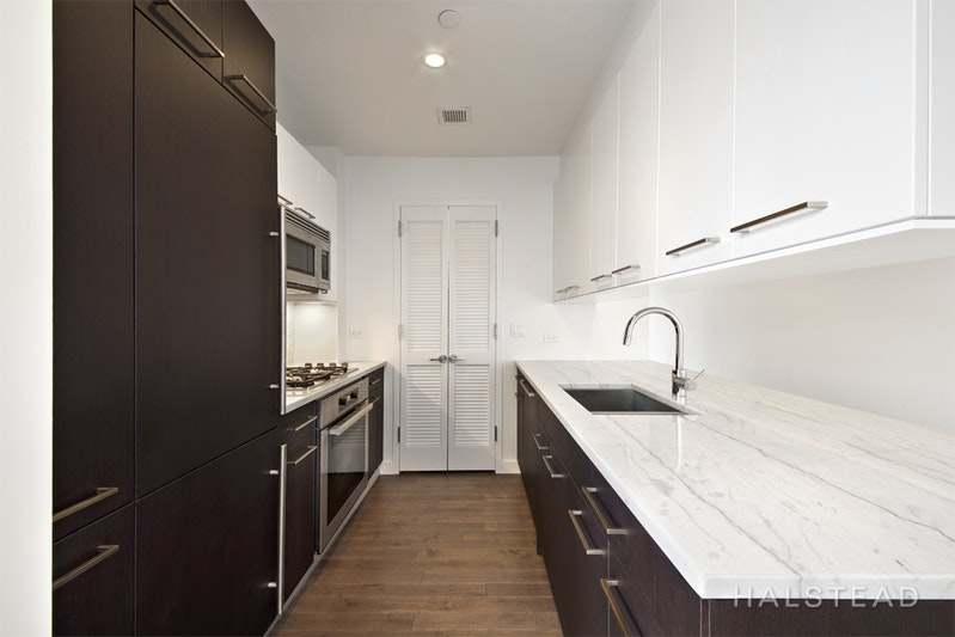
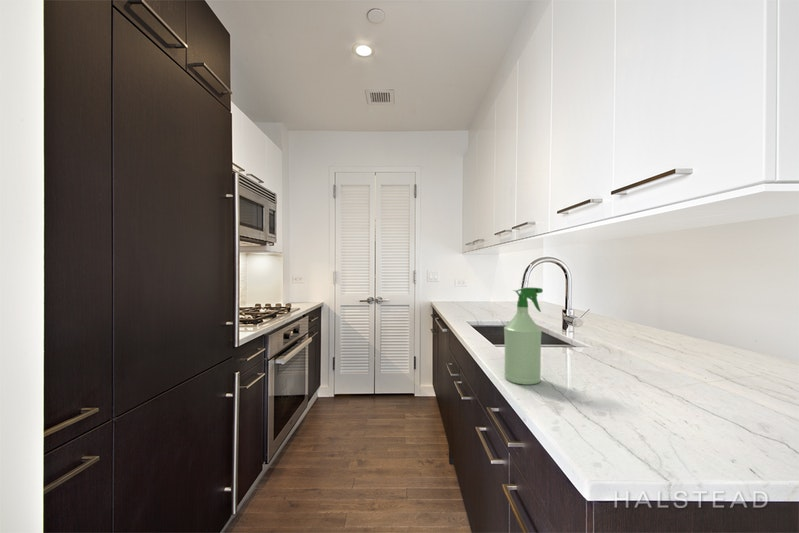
+ spray bottle (522, 333)
